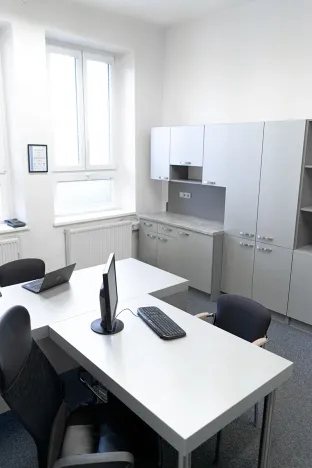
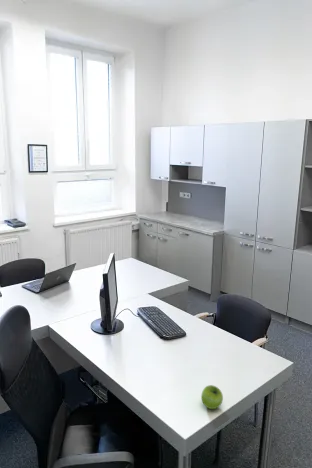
+ fruit (212, 397)
